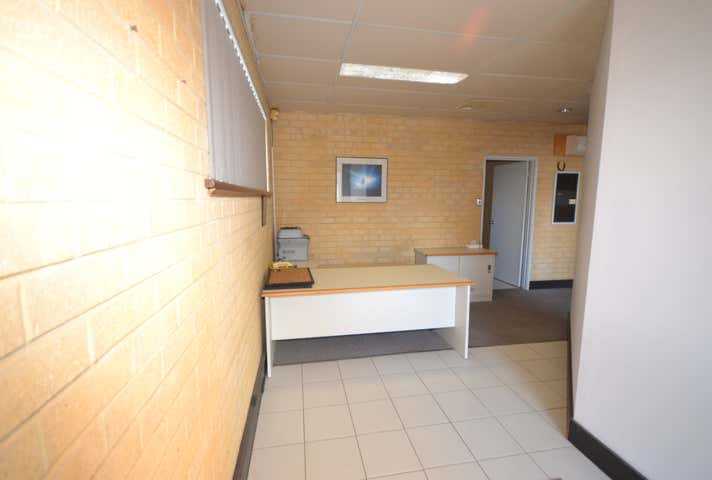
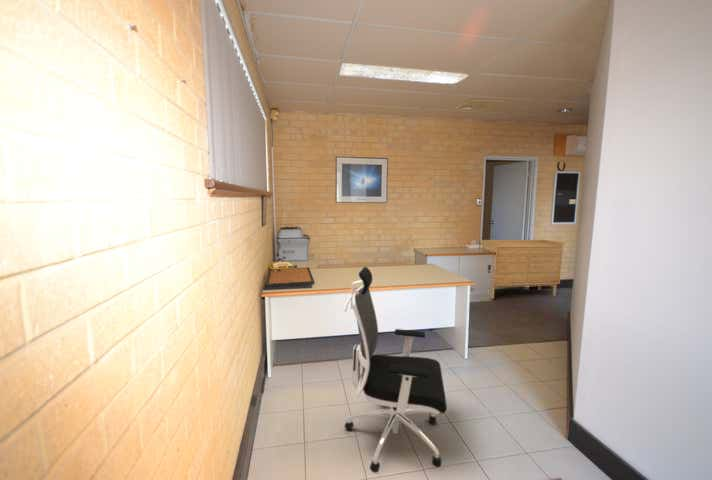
+ office chair (394, 356)
+ sideboard (519, 268)
